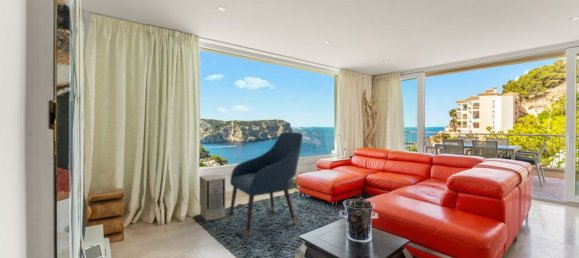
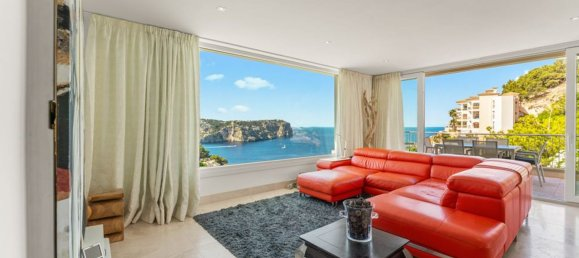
- chair (267, 176)
- air purifier (212, 196)
